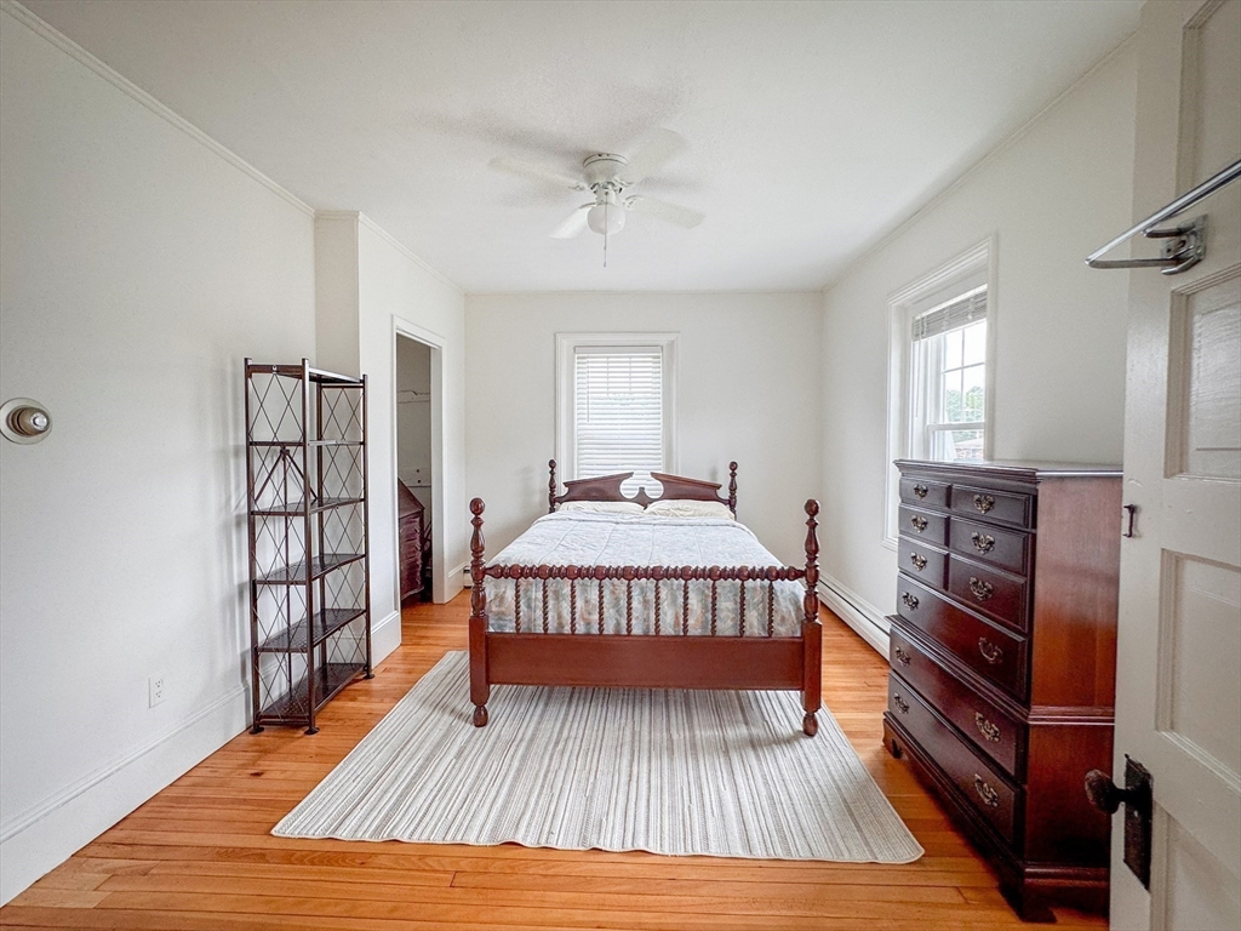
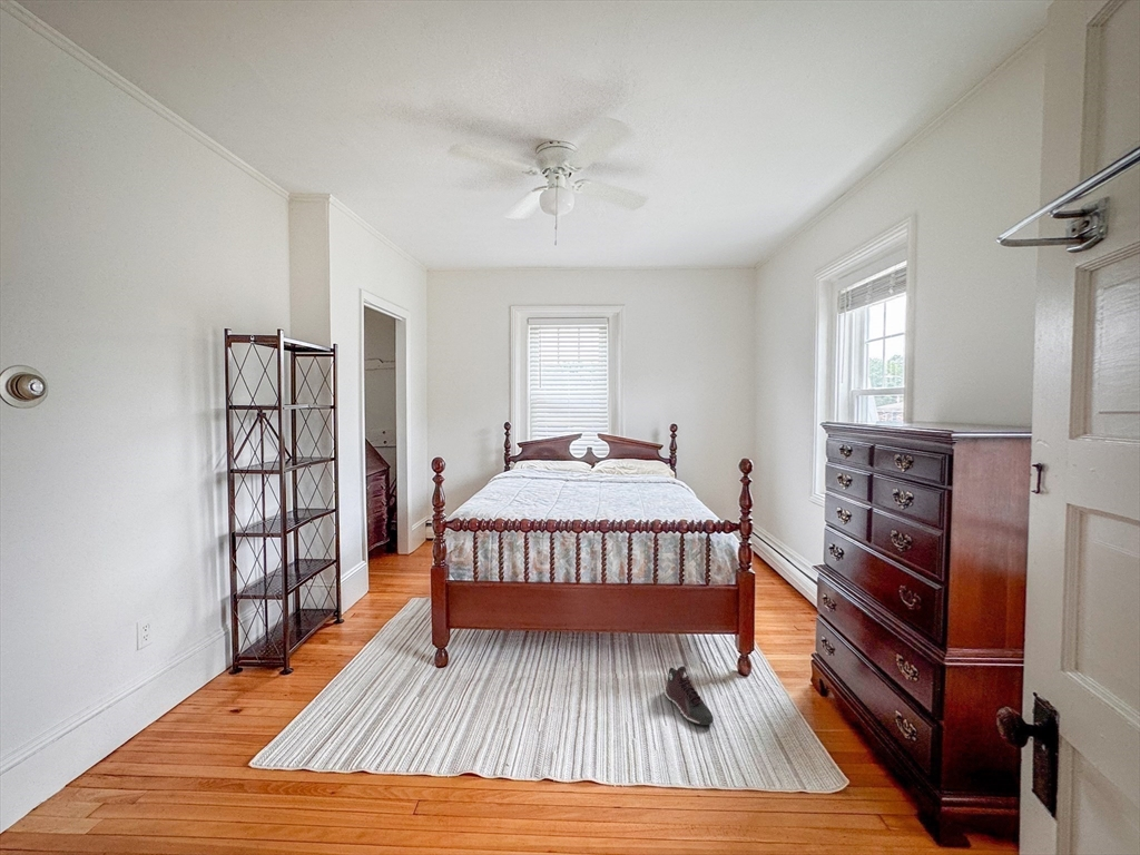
+ sneaker (686, 690)
